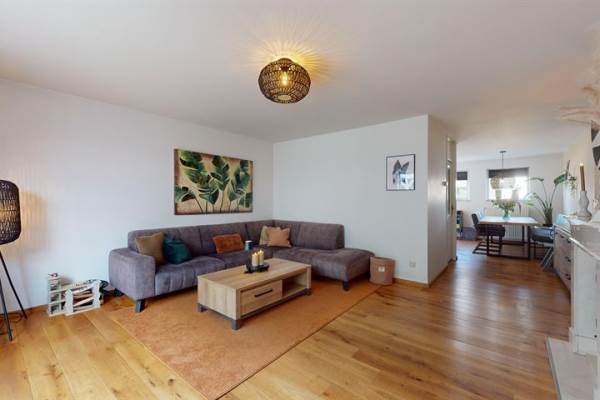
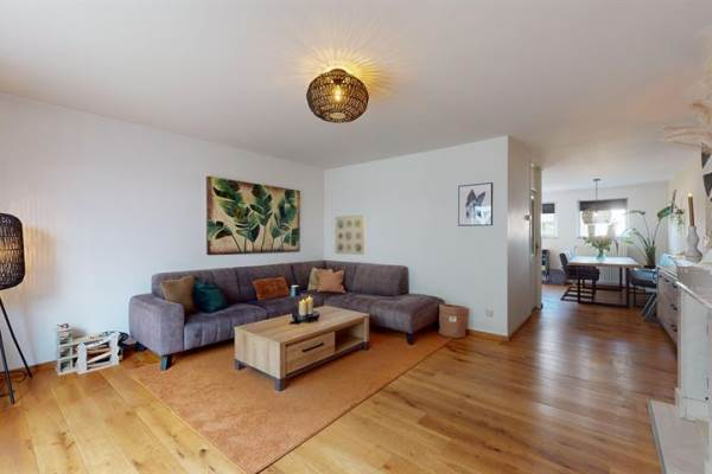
+ wall art (349, 235)
